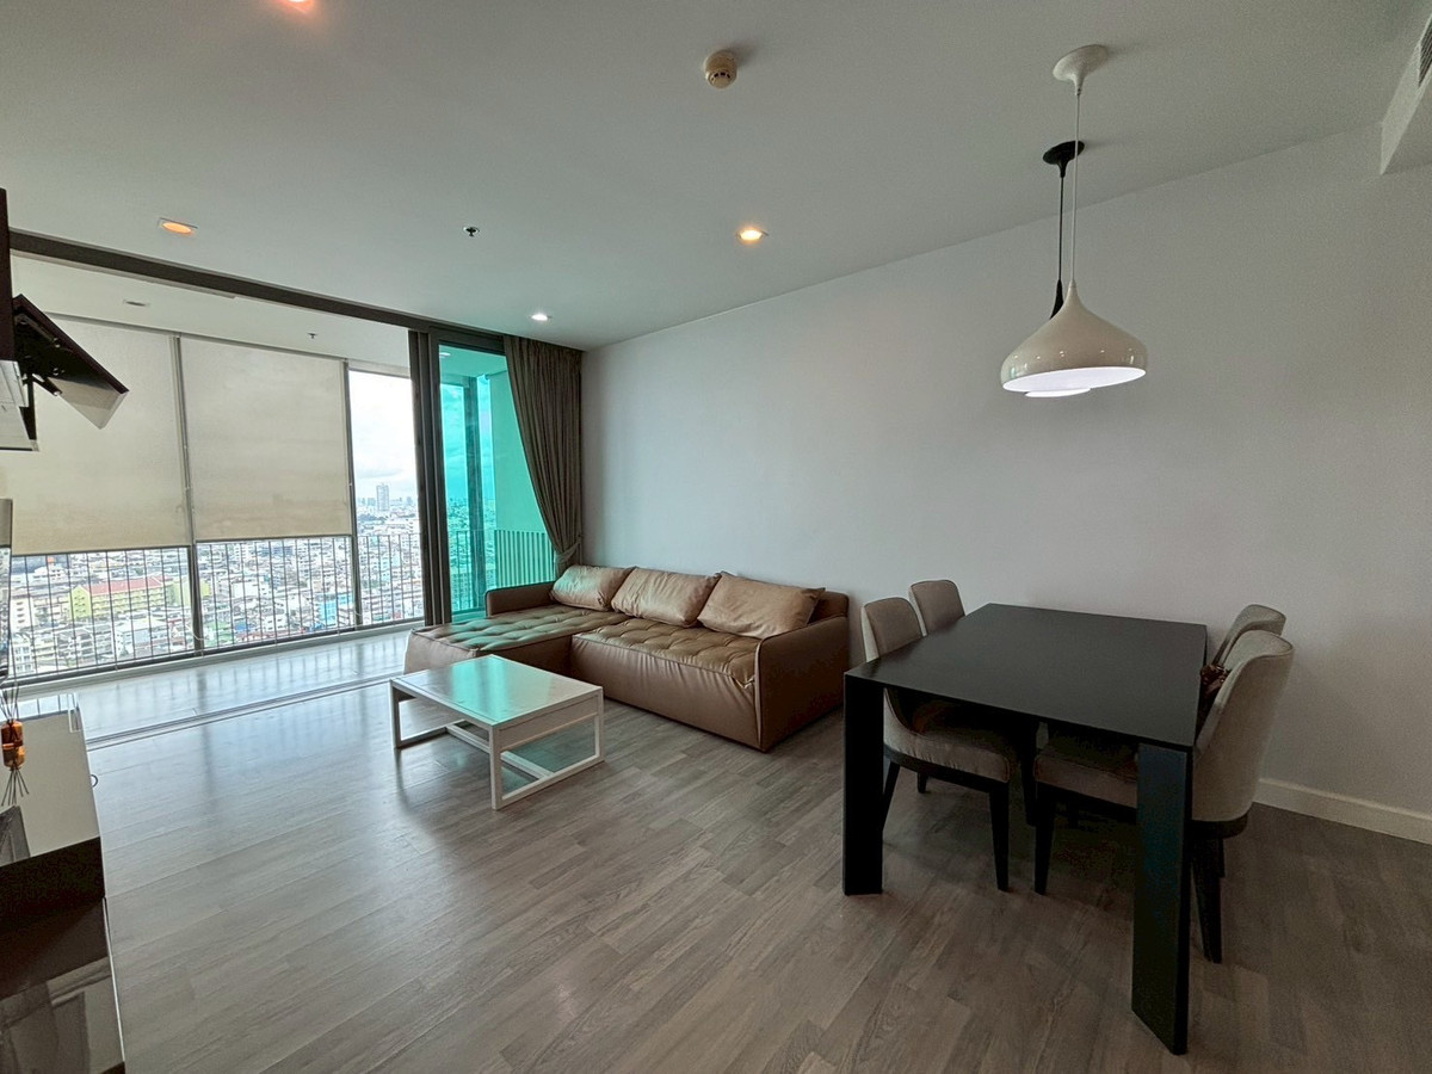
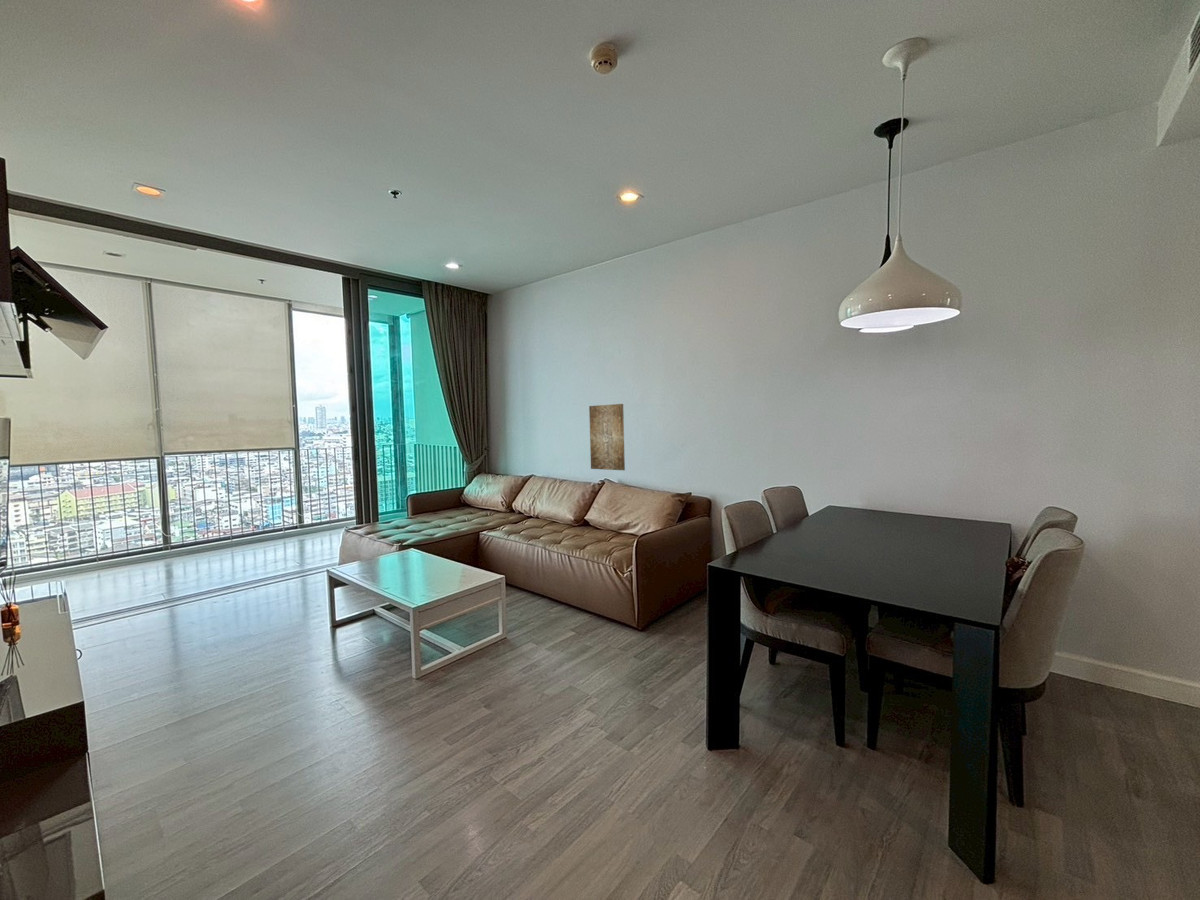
+ wall art (606, 437)
